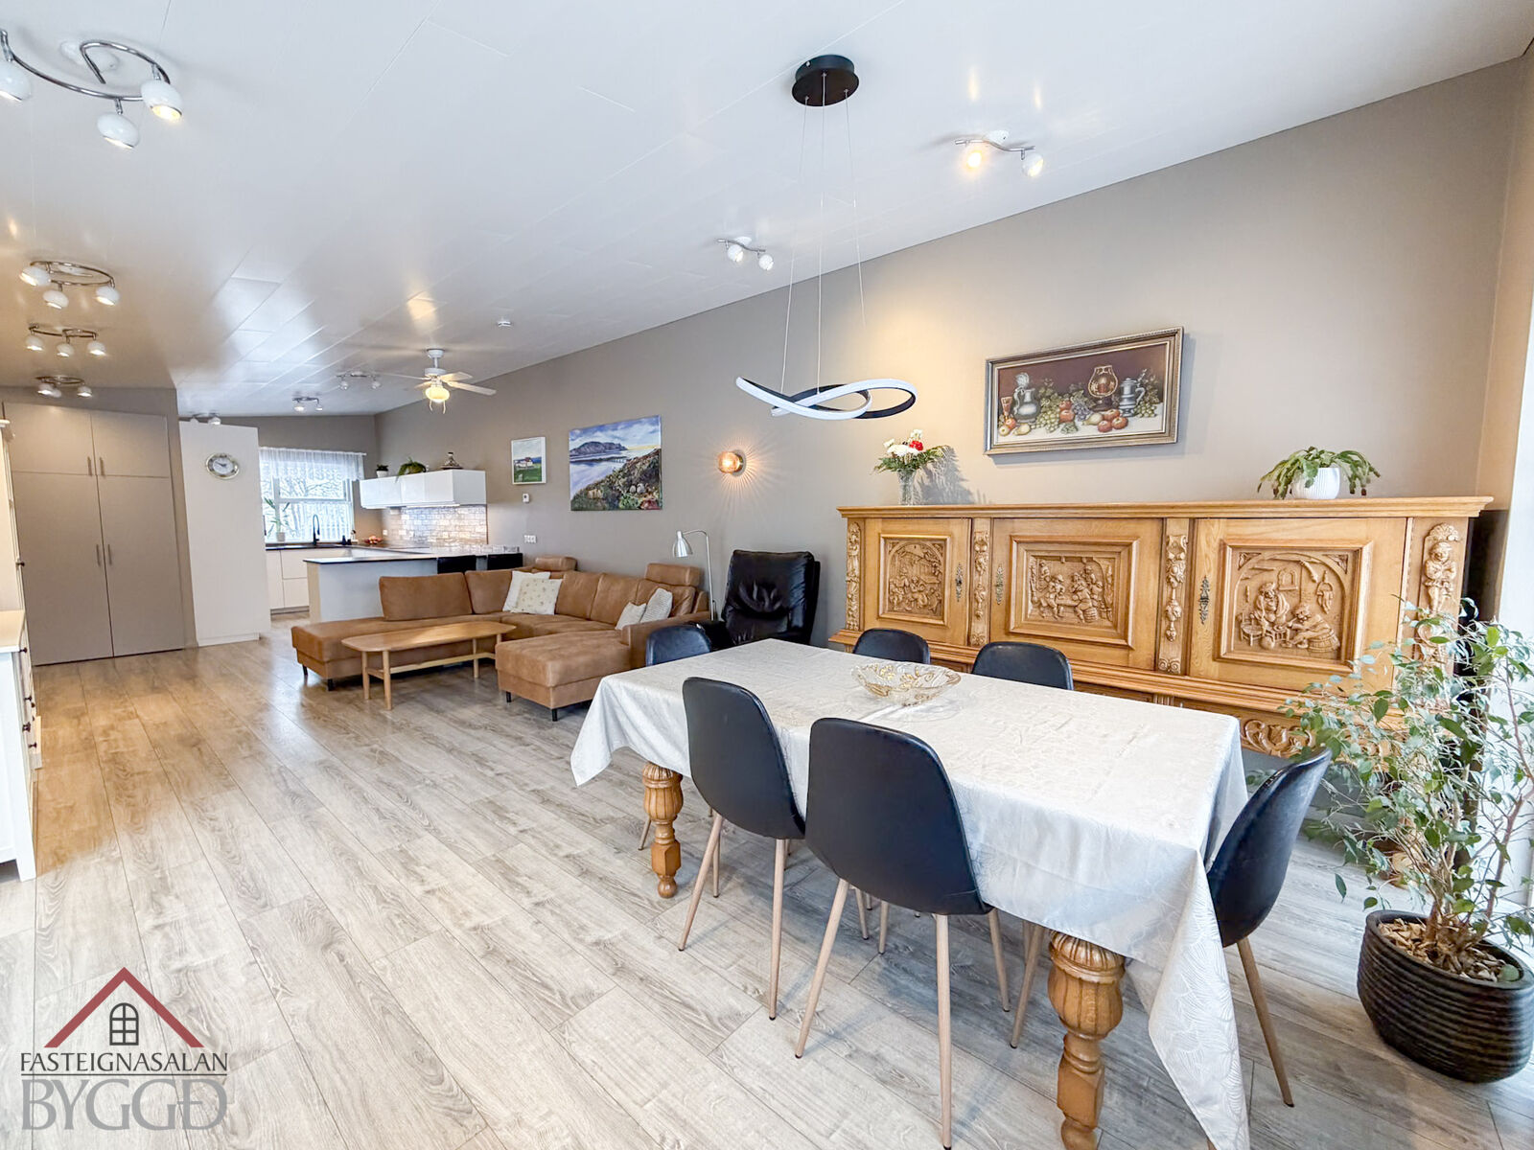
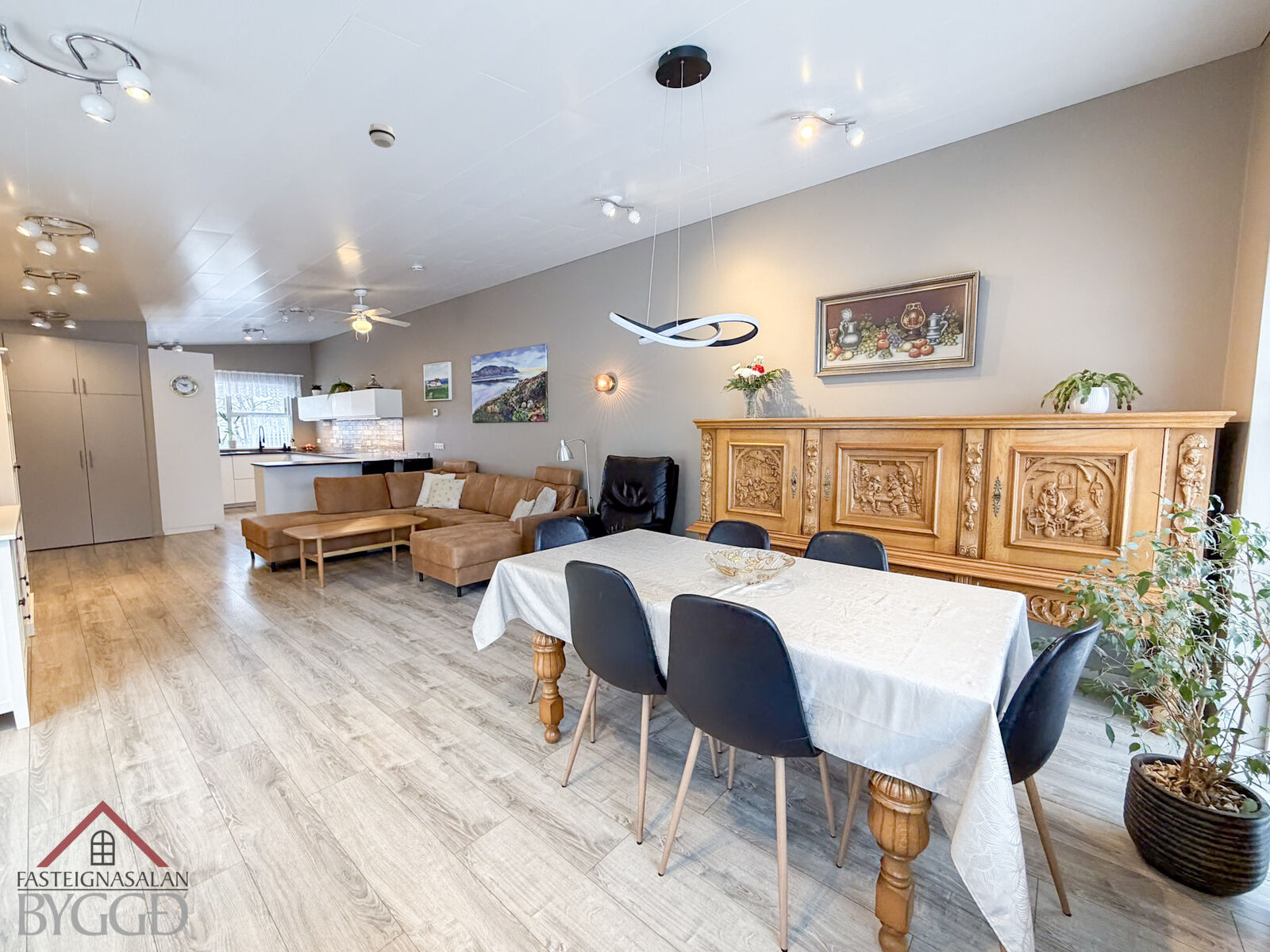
+ smoke detector (382, 136)
